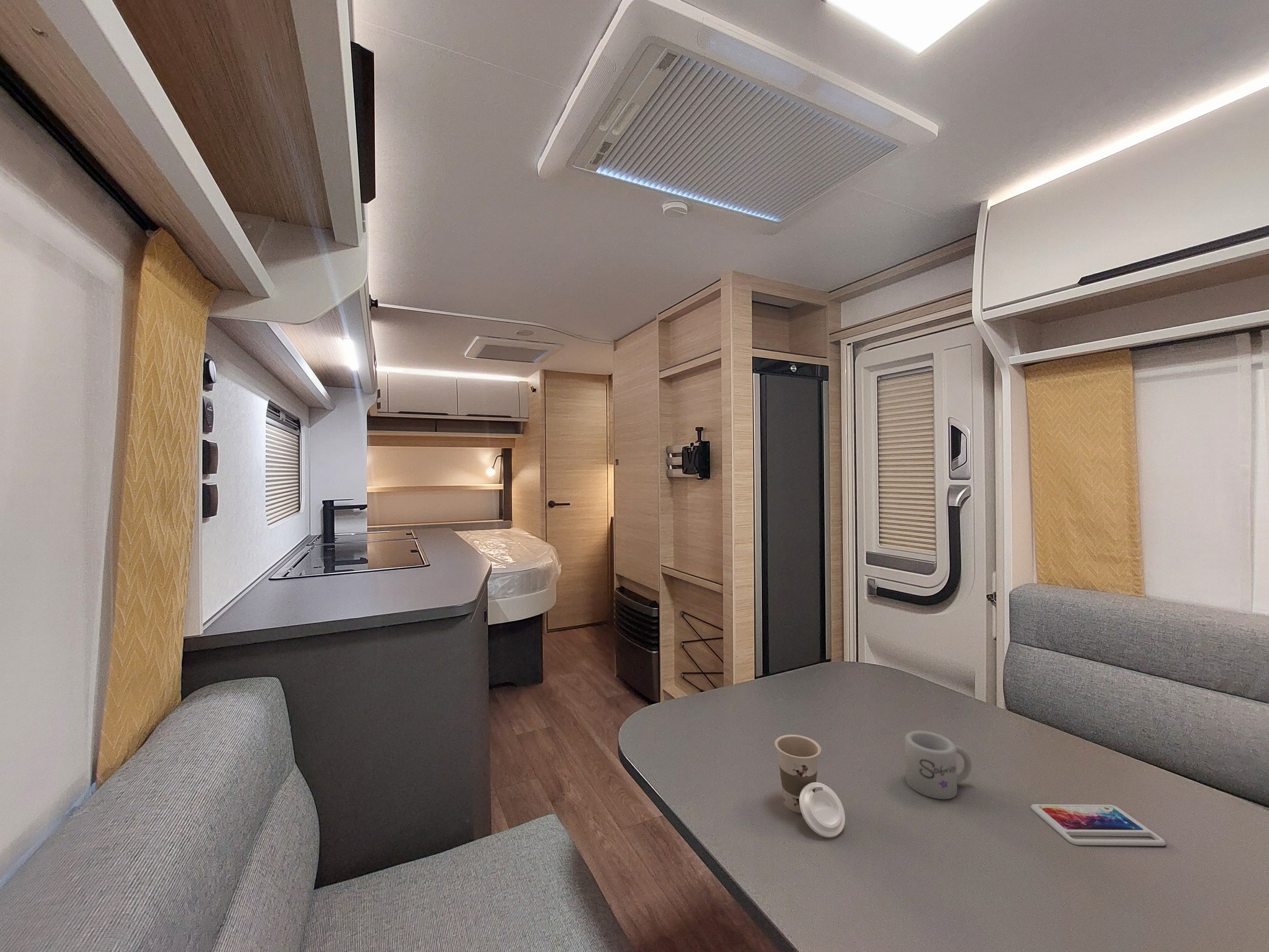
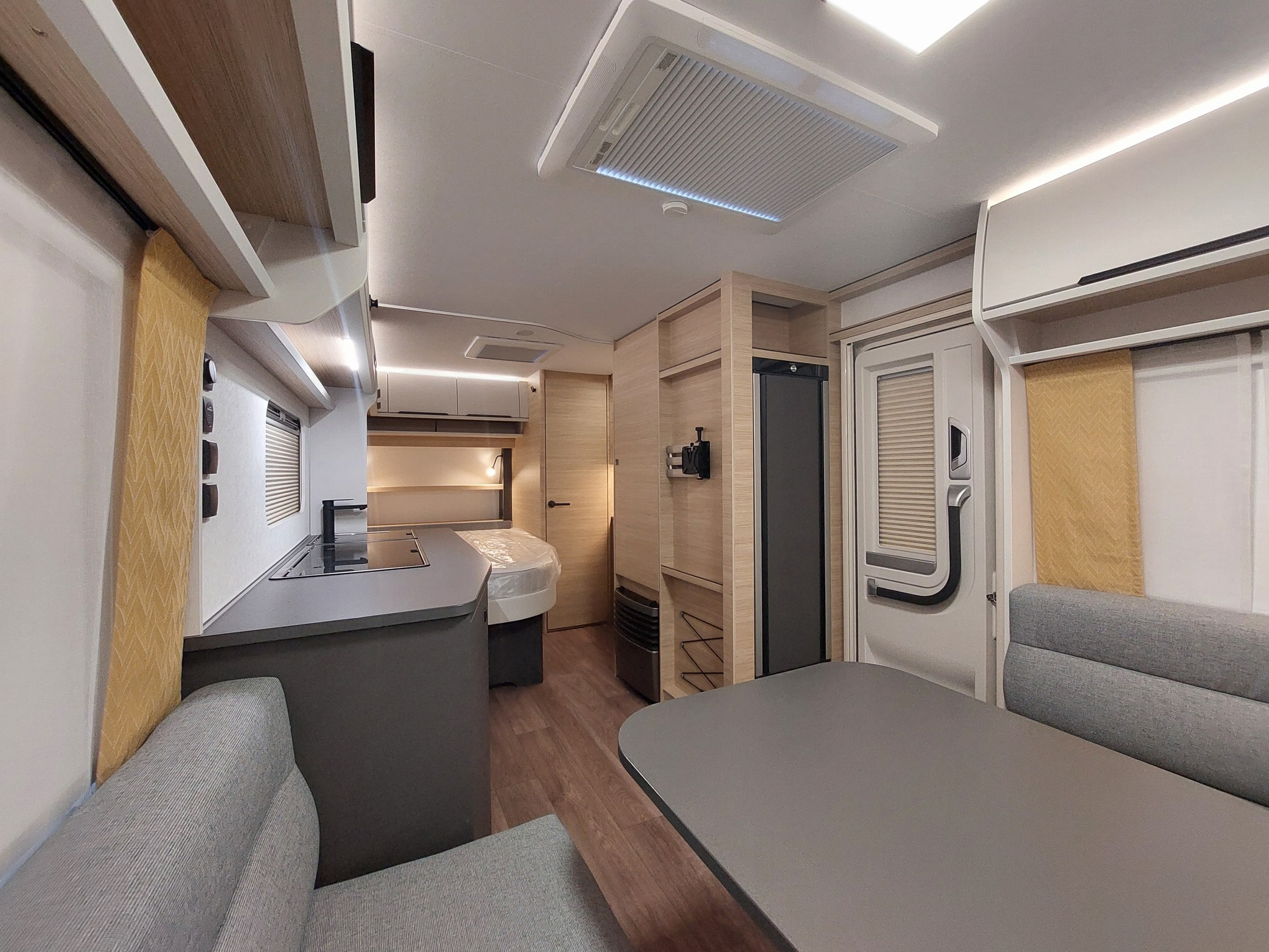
- cup (808, 783)
- smartphone (1094, 824)
- mug (939, 763)
